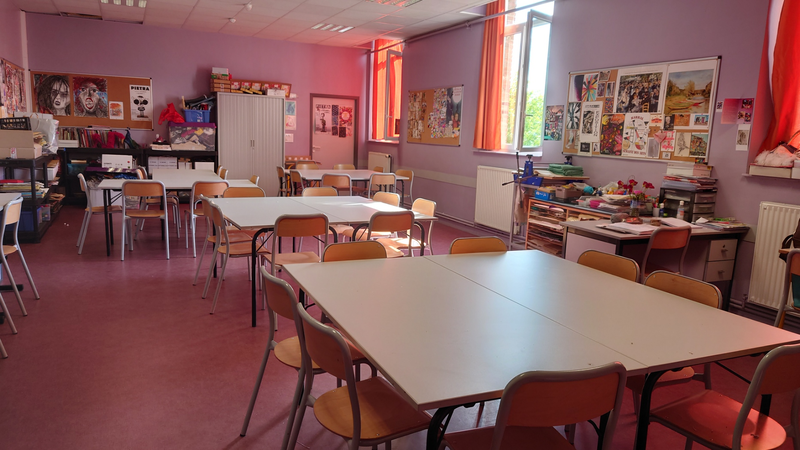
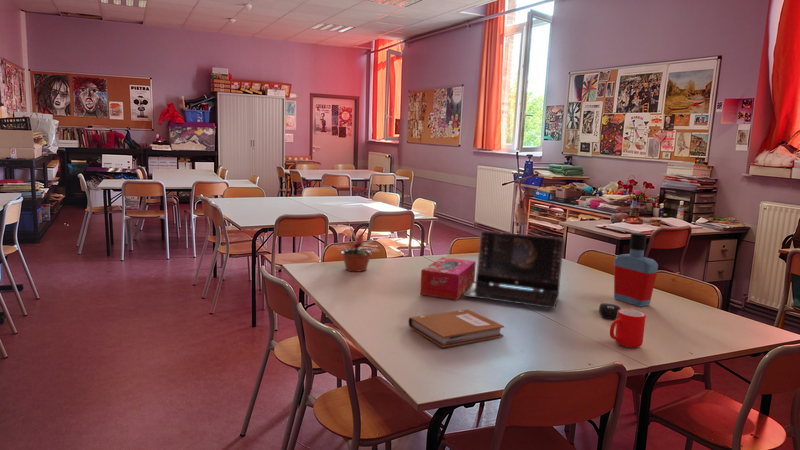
+ notebook (456, 326)
+ potted plant (356, 247)
+ computer mouse (610, 309)
+ cup (625, 329)
+ bottle (635, 267)
+ tissue box (449, 276)
+ laptop computer (514, 267)
